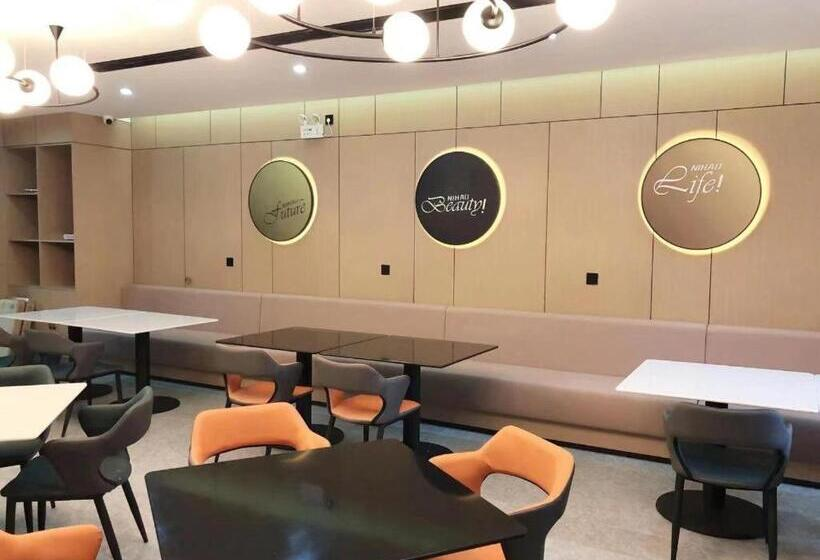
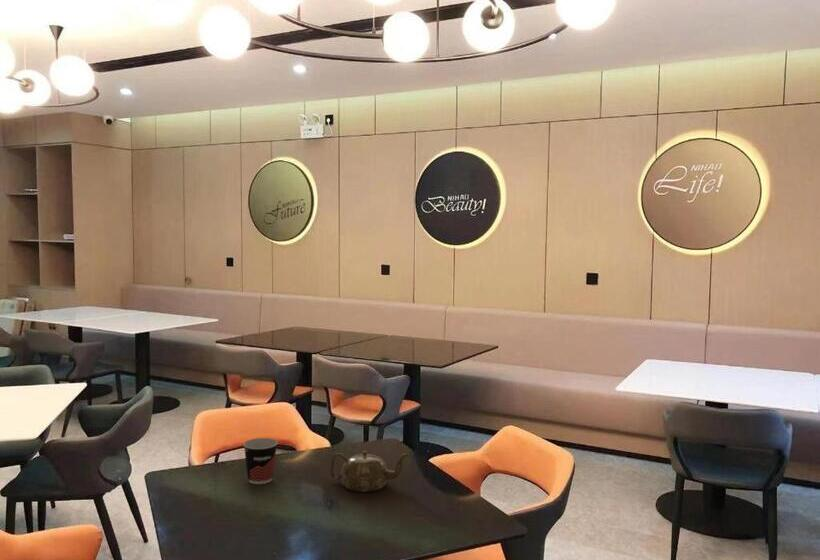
+ cup (260, 461)
+ teapot (368, 467)
